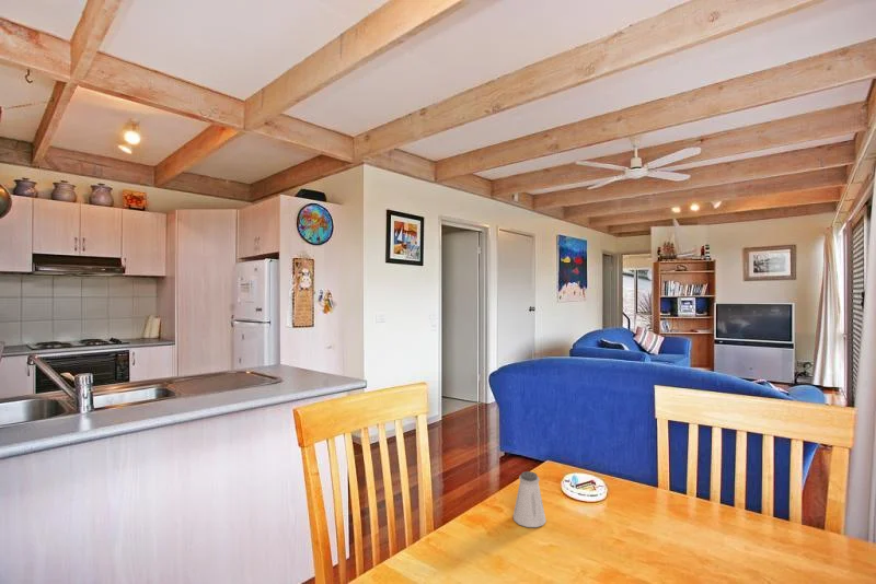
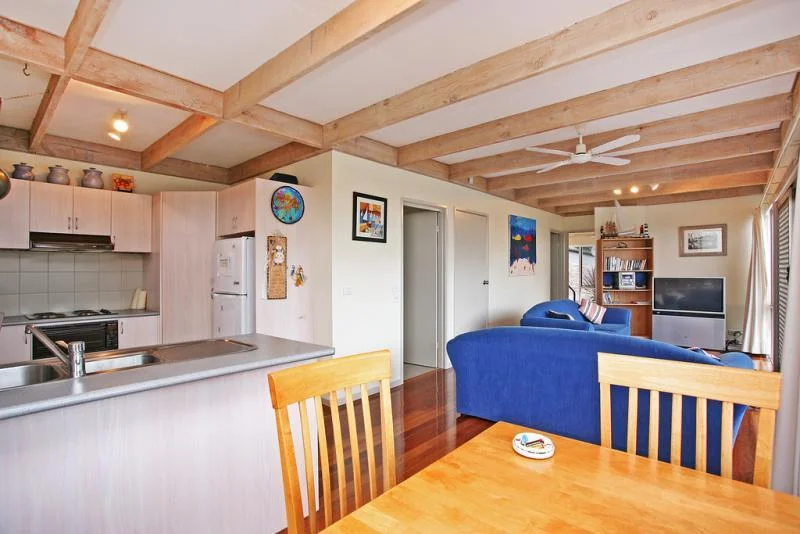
- saltshaker (529, 497)
